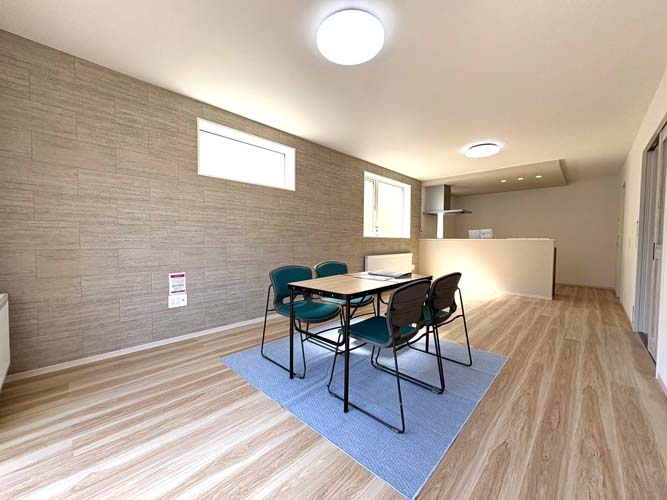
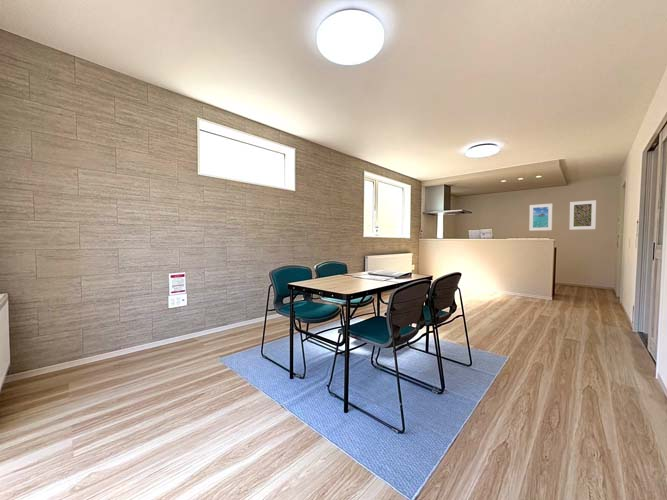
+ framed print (582, 215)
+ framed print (540, 217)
